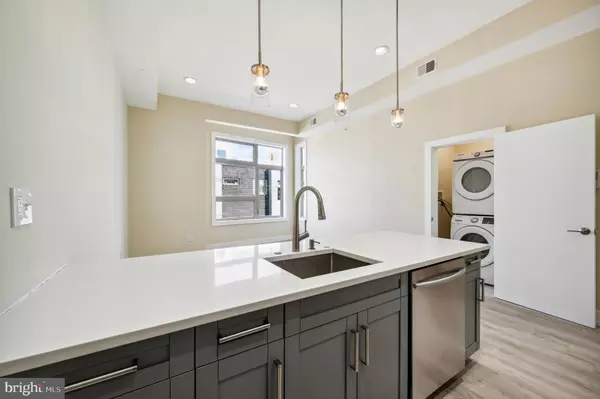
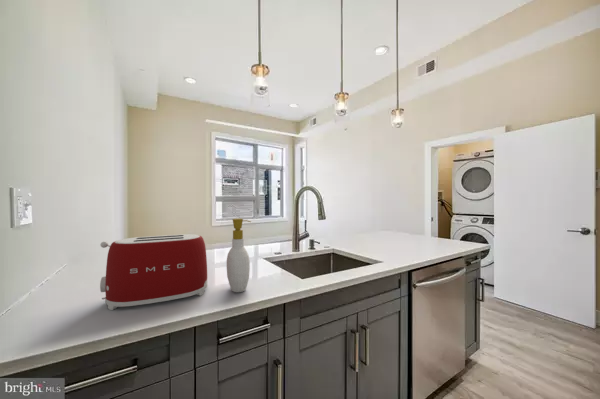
+ toaster (158, 266)
+ soap bottle (239, 253)
